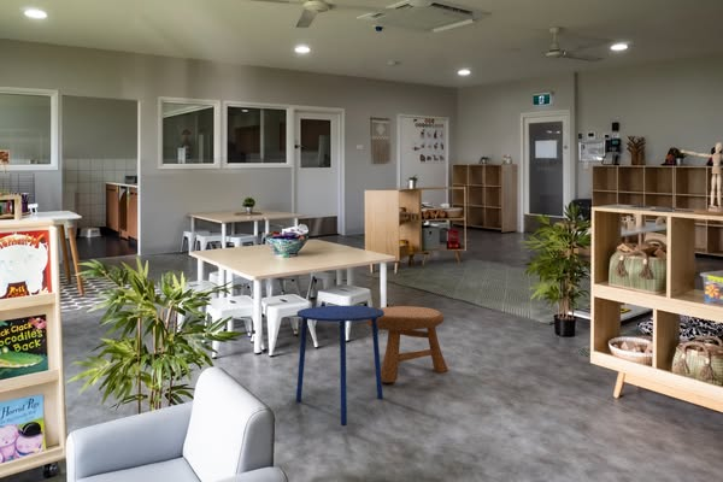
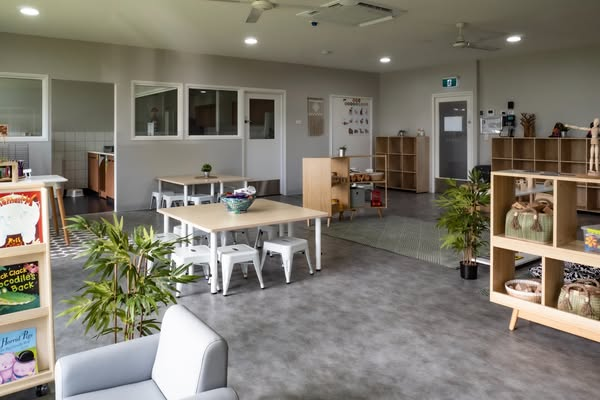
- side table (340, 359)
- stool (399, 342)
